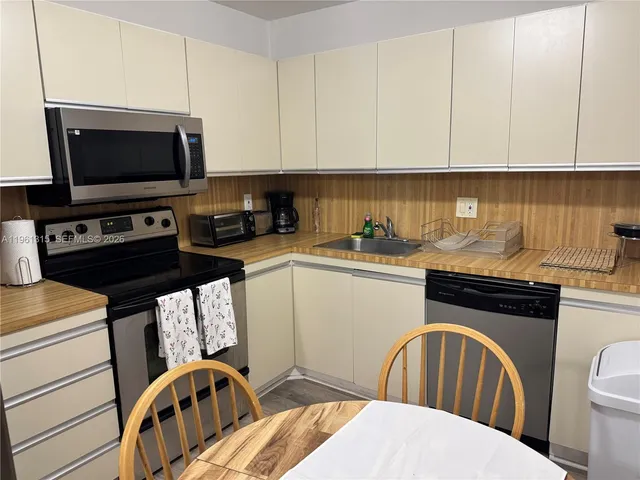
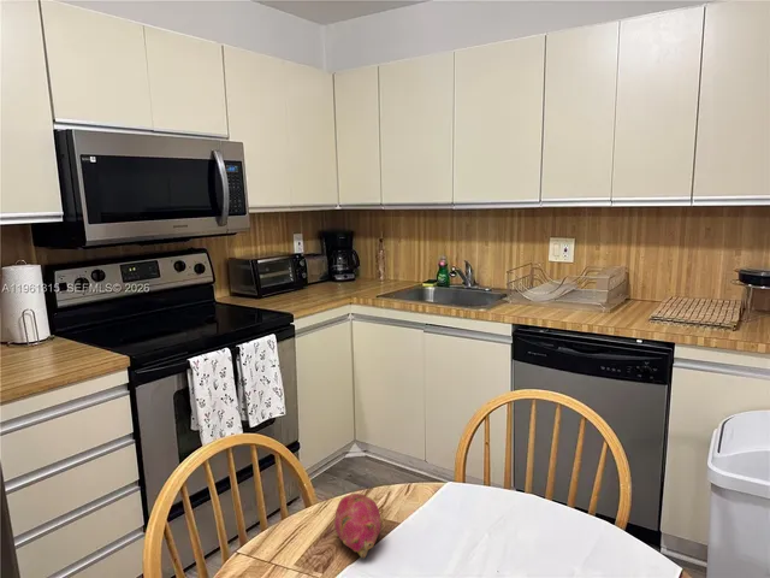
+ fruit (356, 520)
